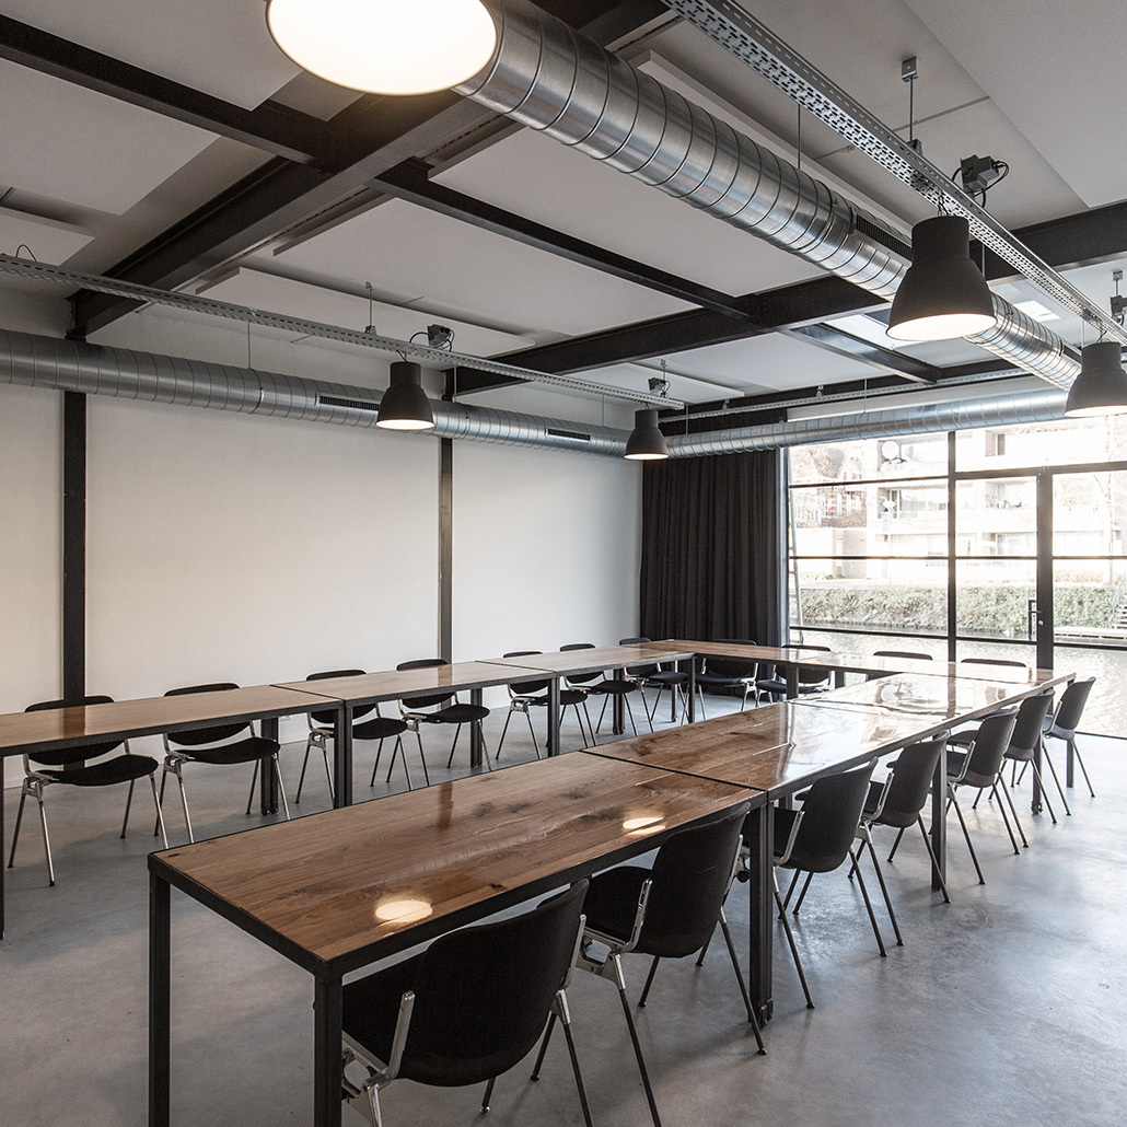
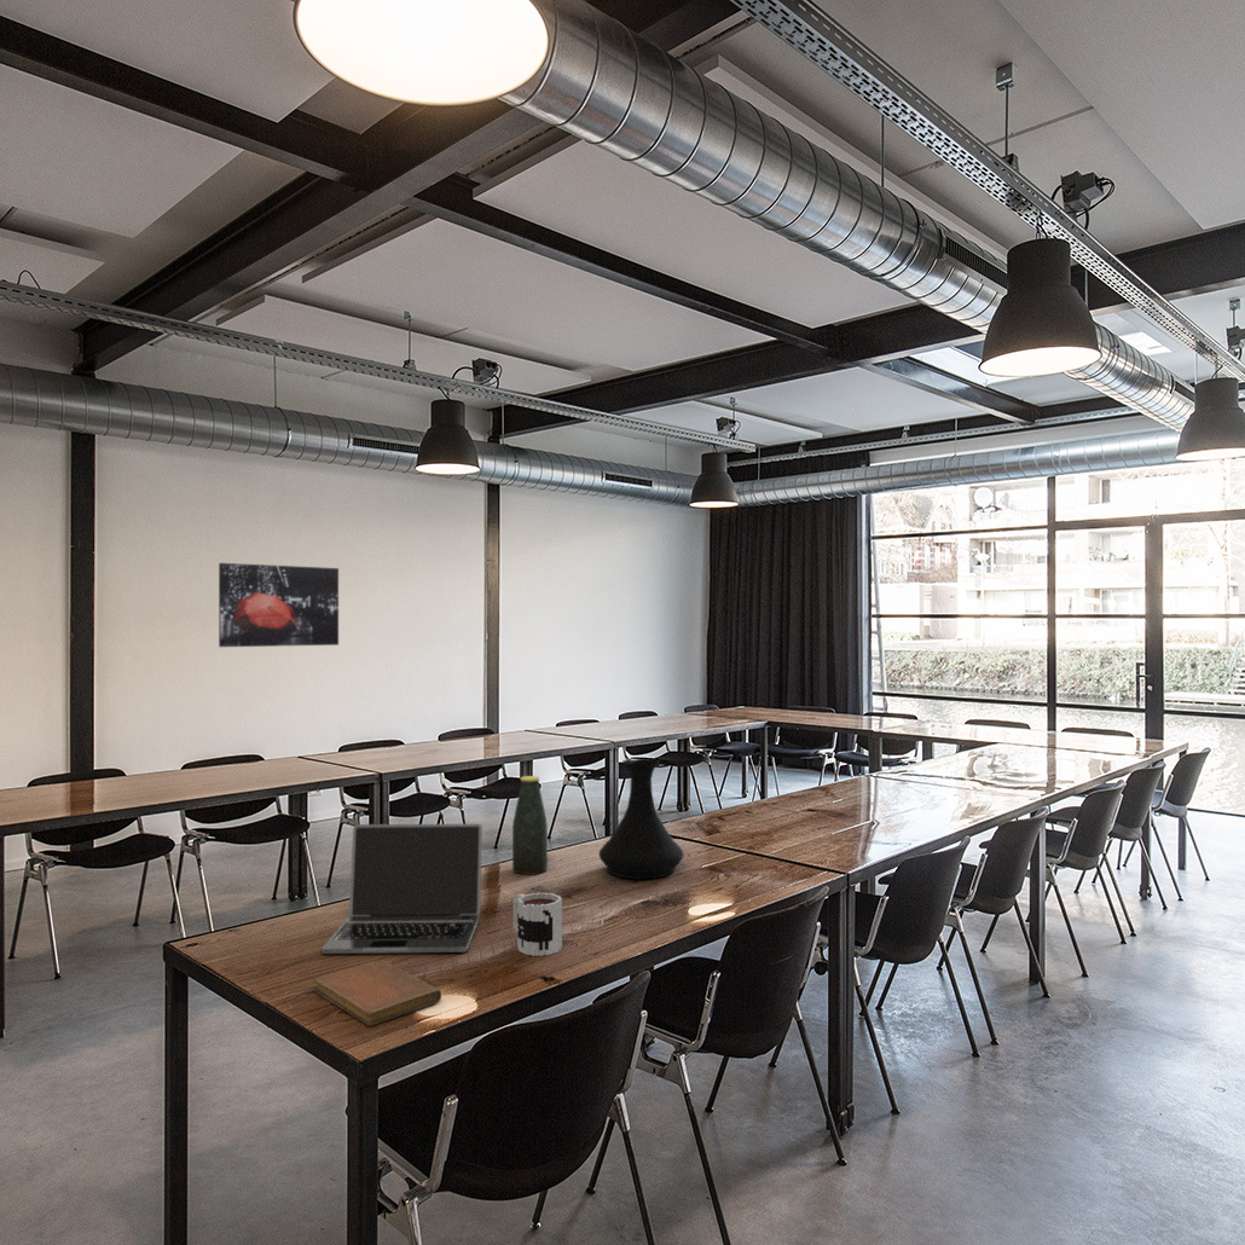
+ wall art (280, 606)
+ laptop (406, 885)
+ mug (533, 921)
+ notebook (376, 989)
+ bottle (529, 823)
+ vase (641, 815)
